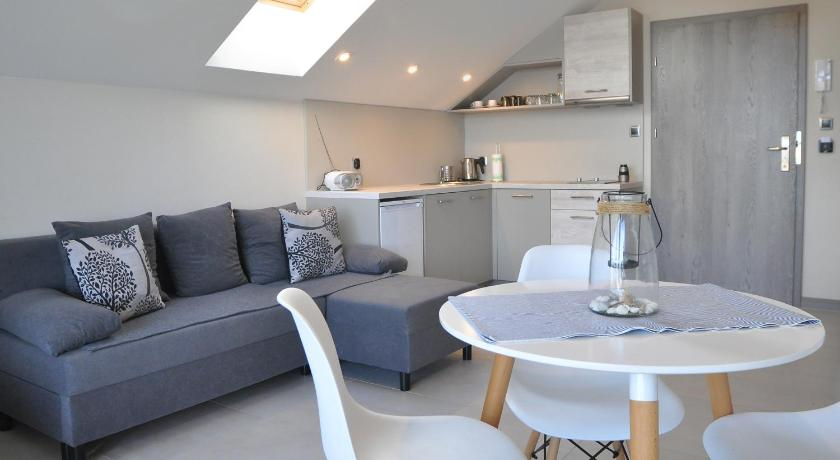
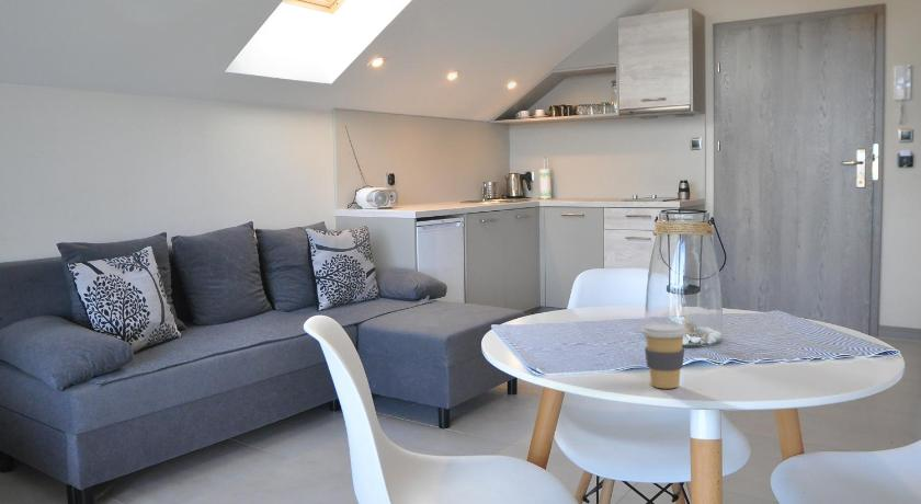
+ coffee cup (664, 355)
